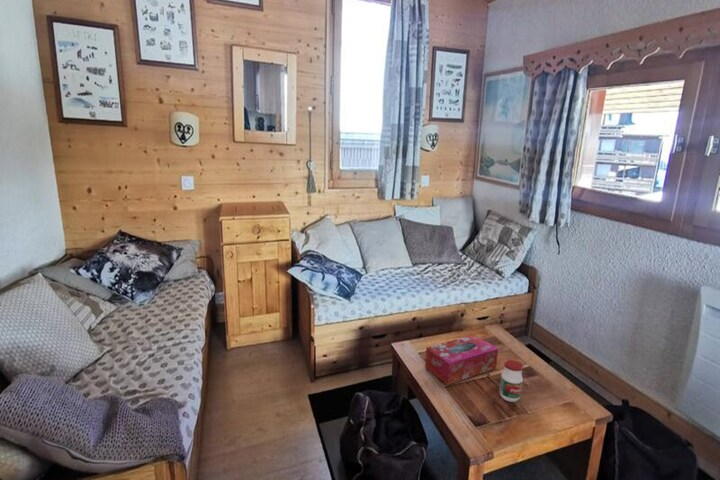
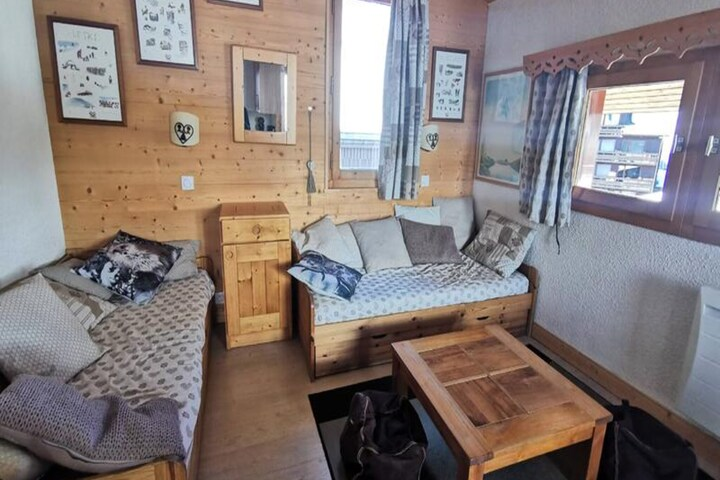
- jar (511, 381)
- tissue box (461, 358)
